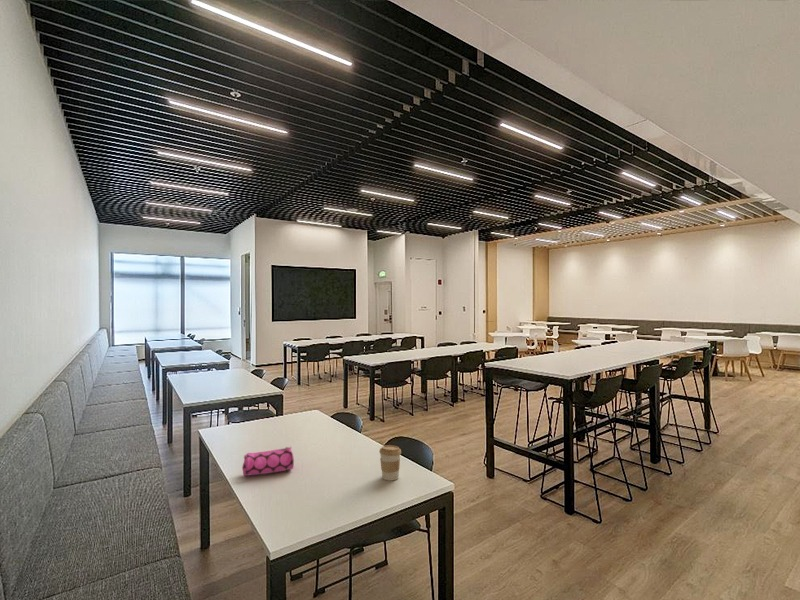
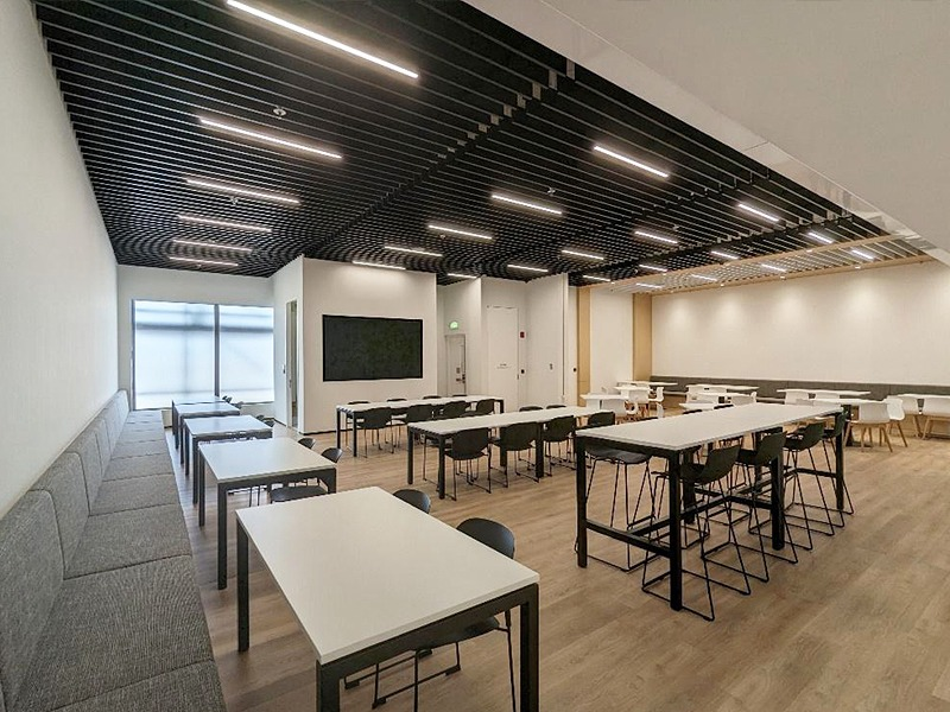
- pencil case (268, 460)
- coffee cup (390, 461)
